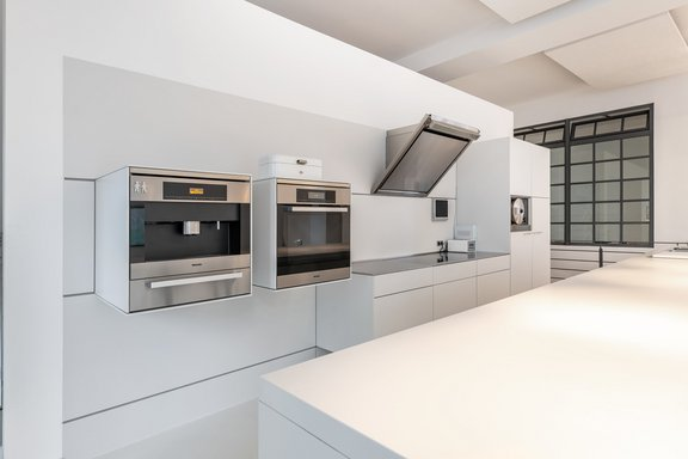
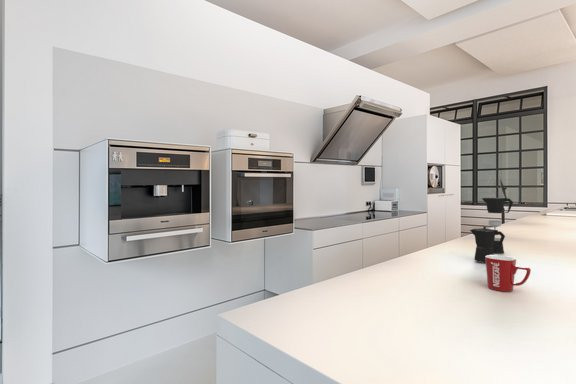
+ mug (507, 274)
+ coffee maker (489, 220)
